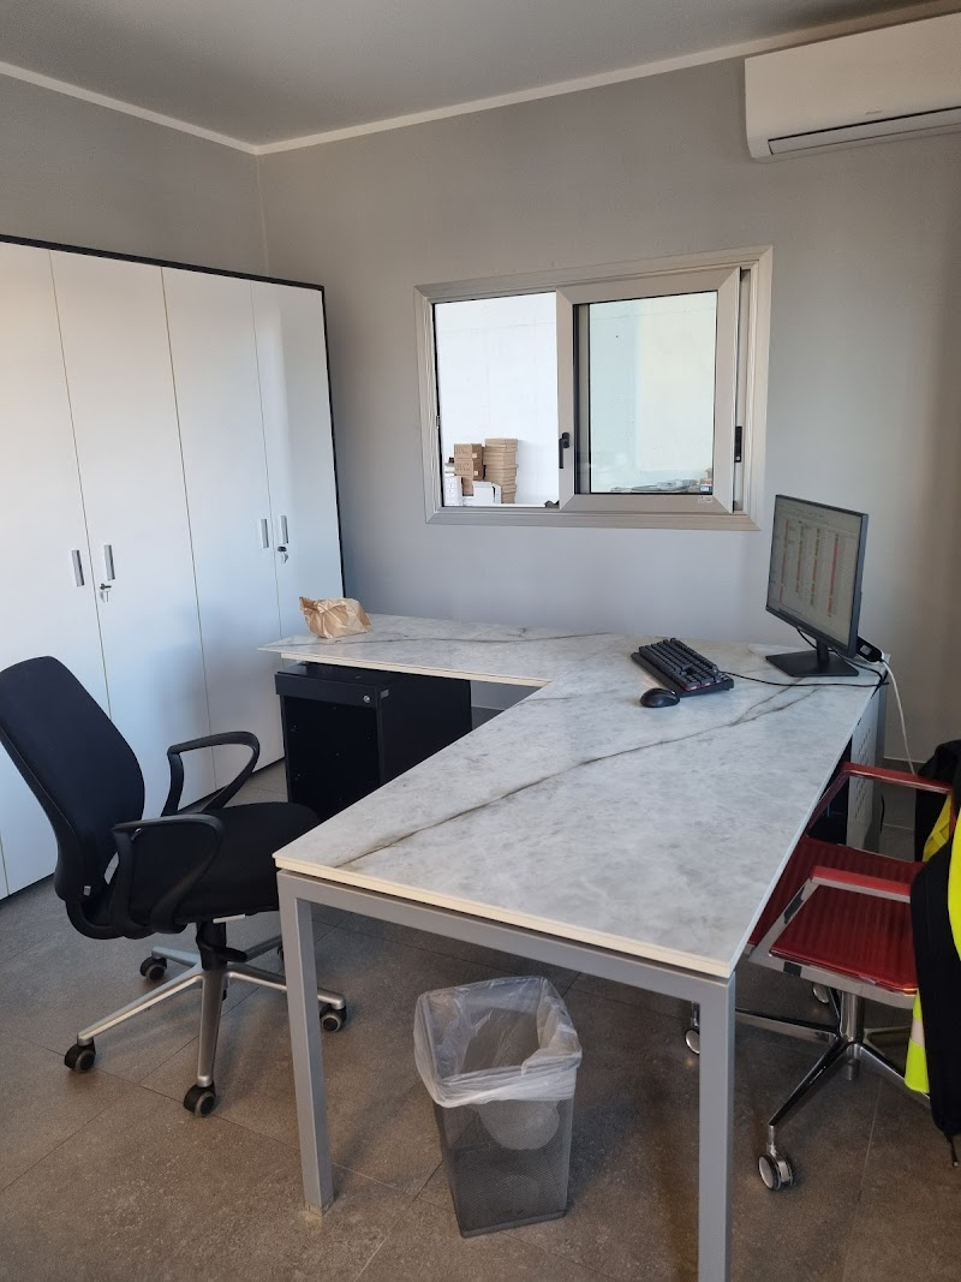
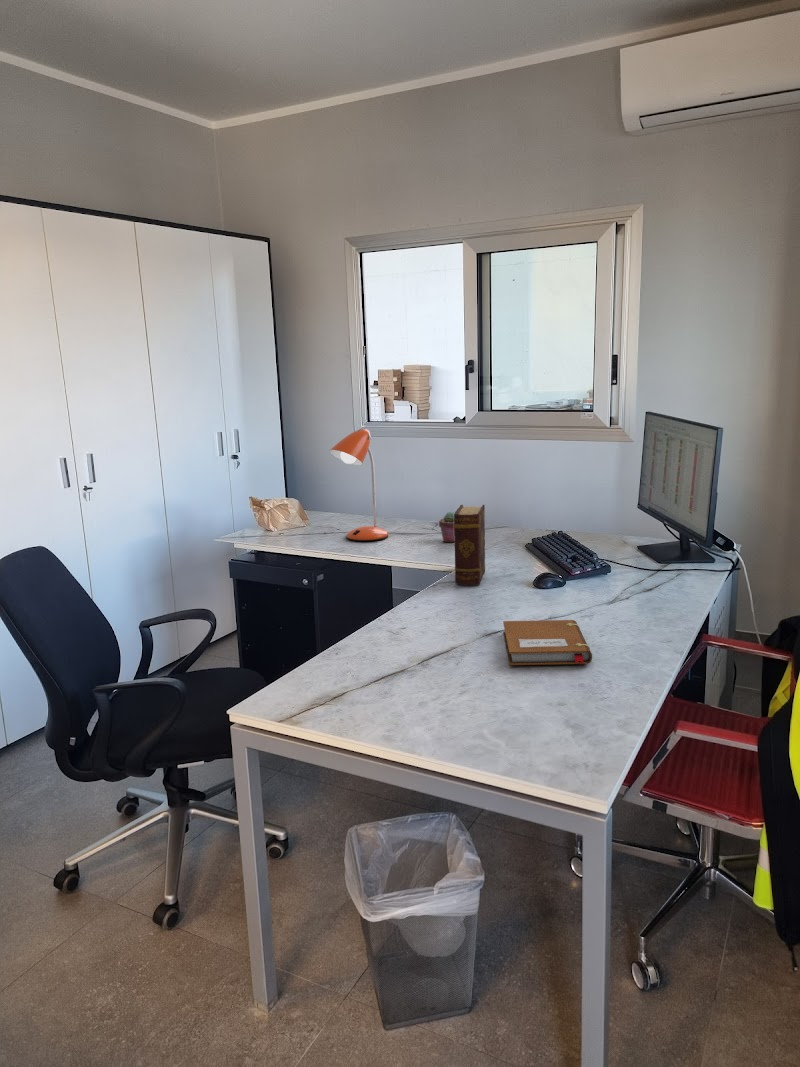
+ desk lamp (372, 484)
+ diary (469, 543)
+ potted succulent (450, 526)
+ notebook (545, 641)
